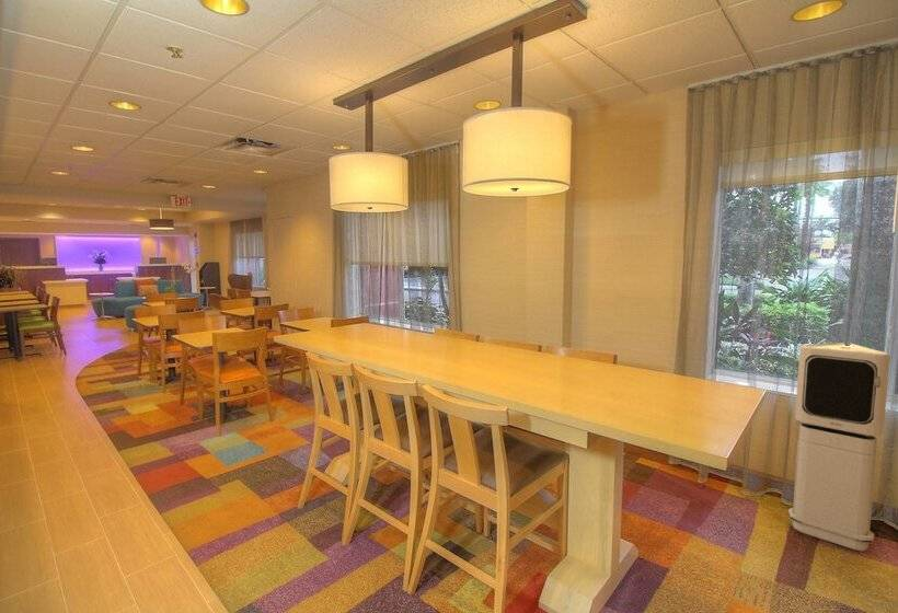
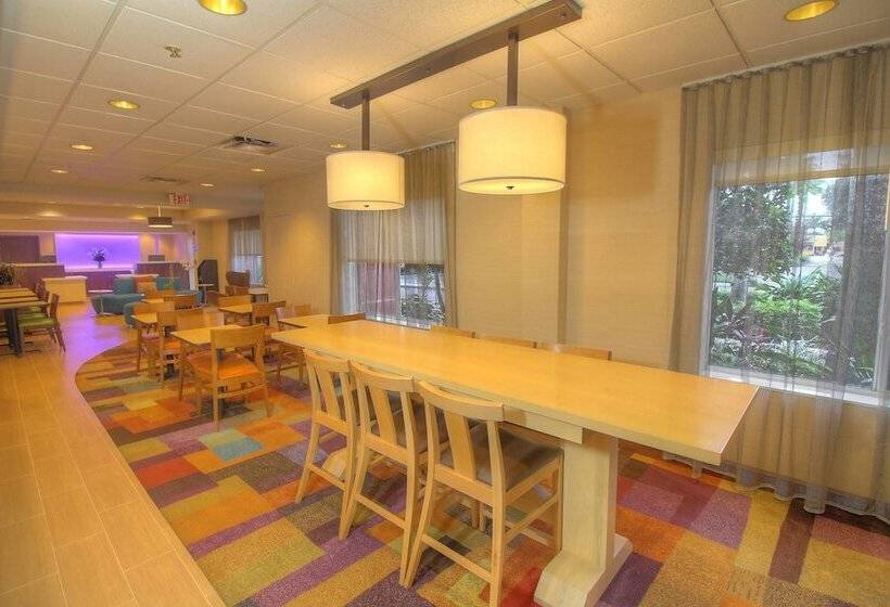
- air purifier (837, 439)
